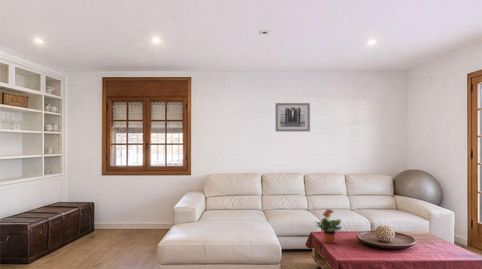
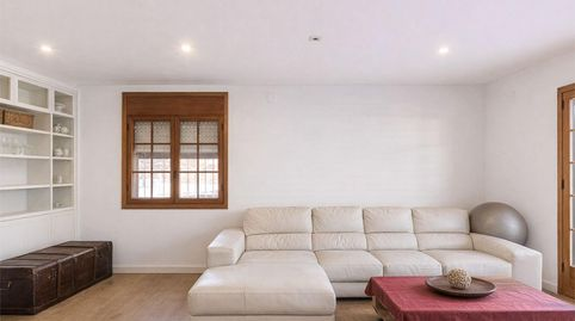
- wall art (292, 117)
- potted plant (328, 226)
